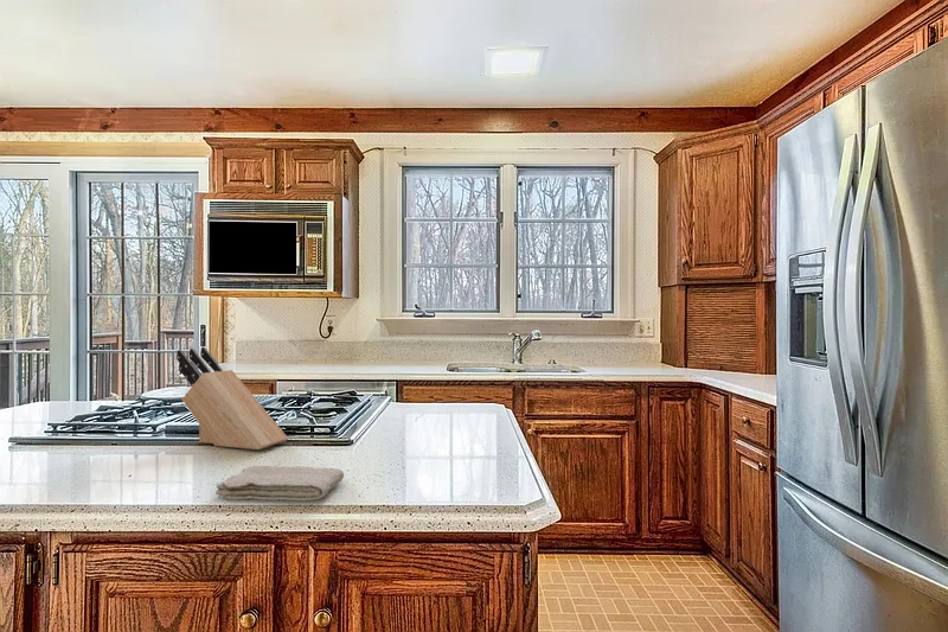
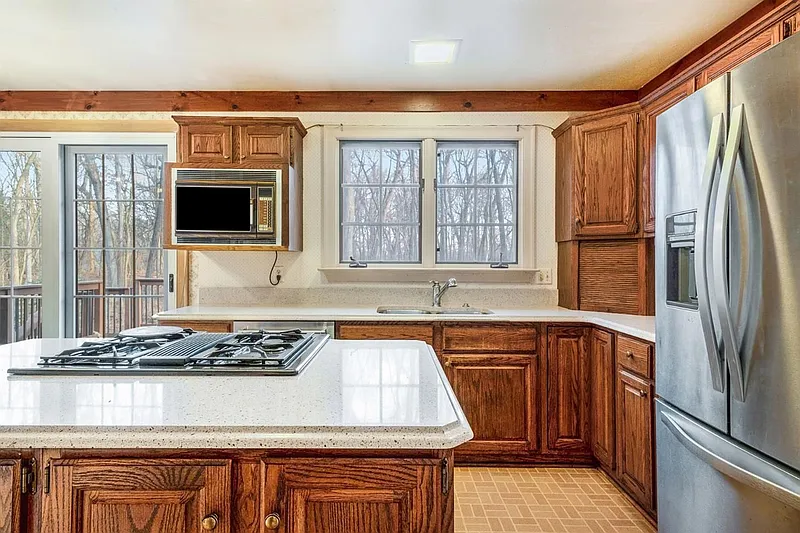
- knife block (228, 395)
- washcloth (282, 480)
